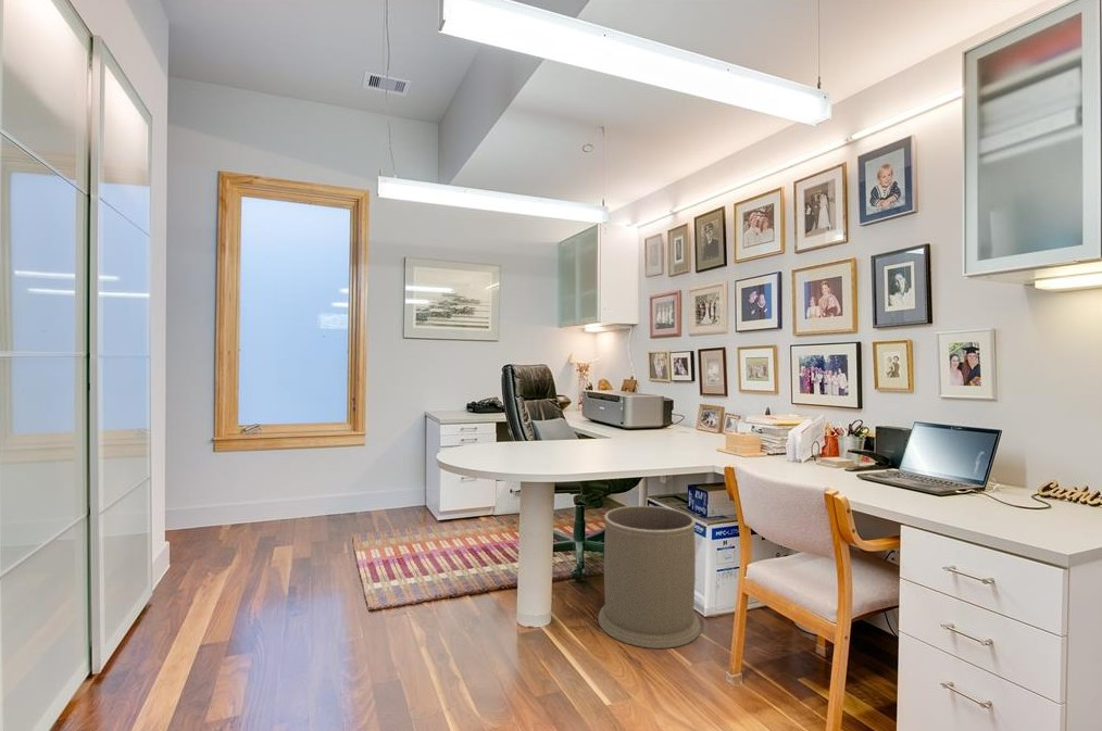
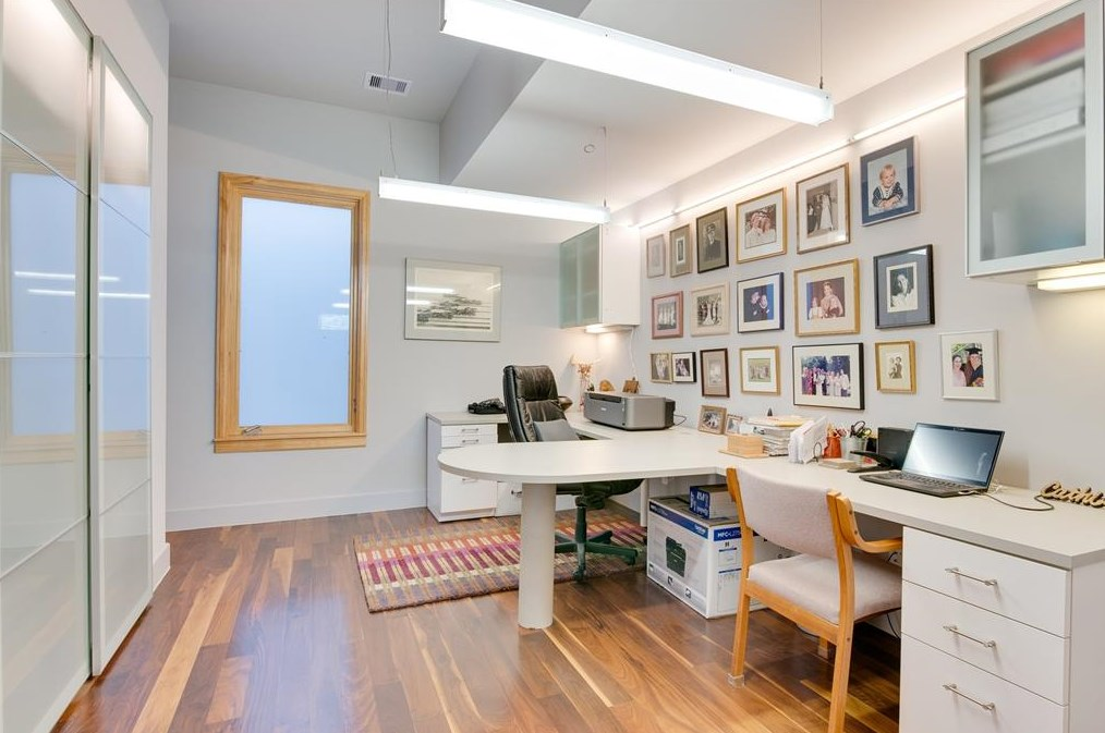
- trash can (649, 569)
